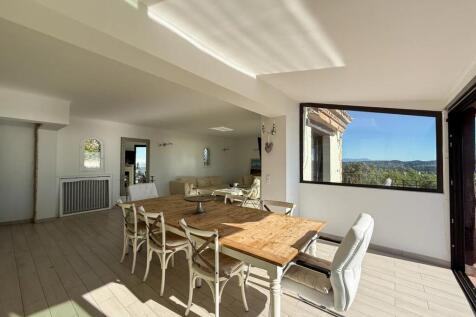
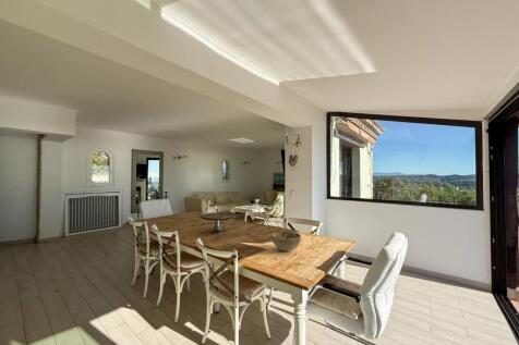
+ decorative bowl (286, 242)
